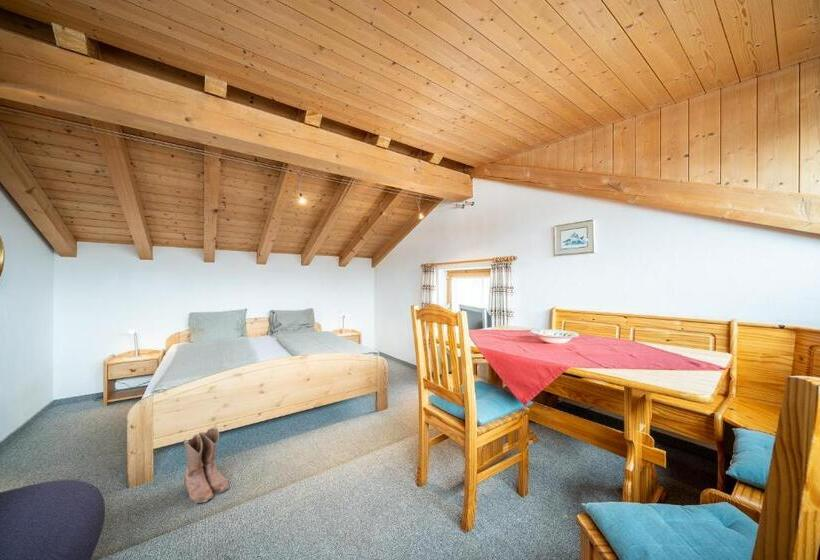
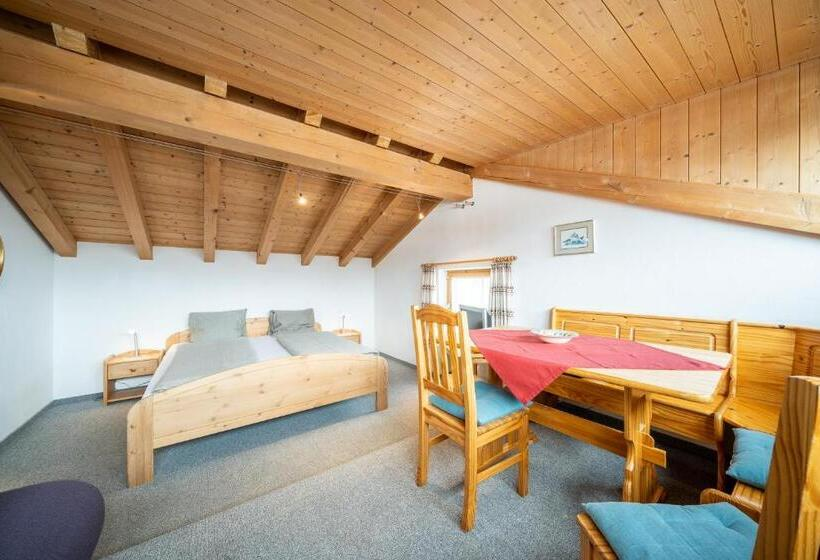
- boots (206, 461)
